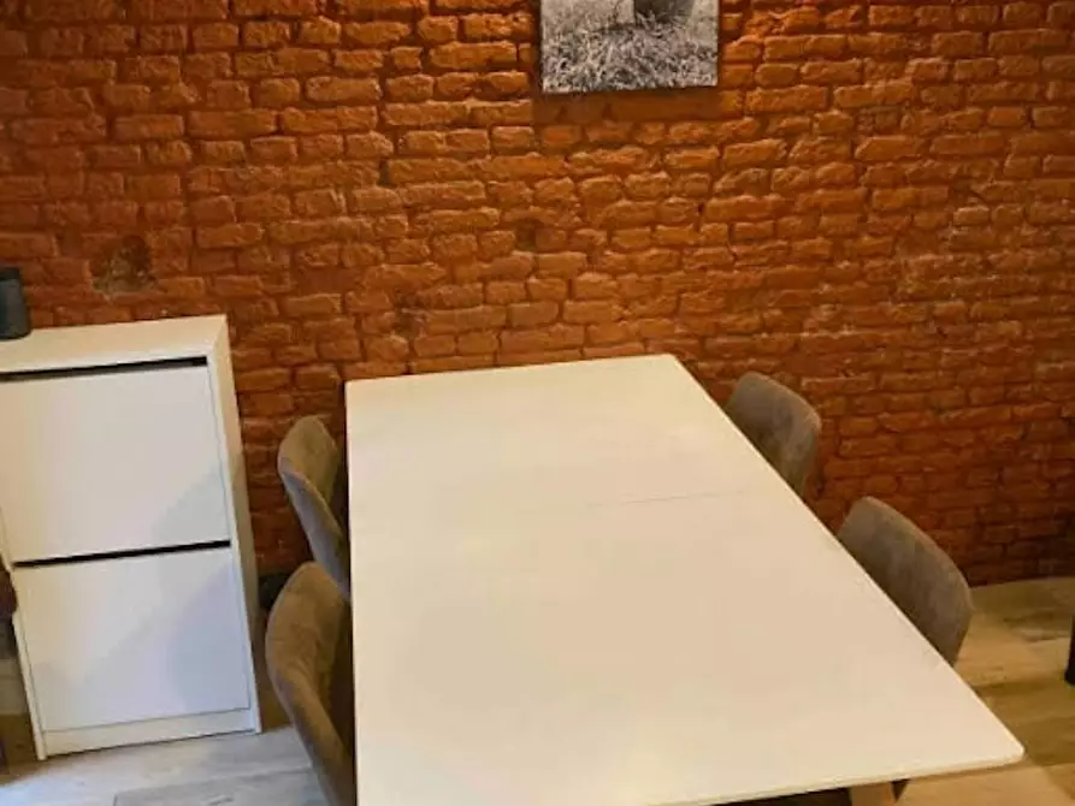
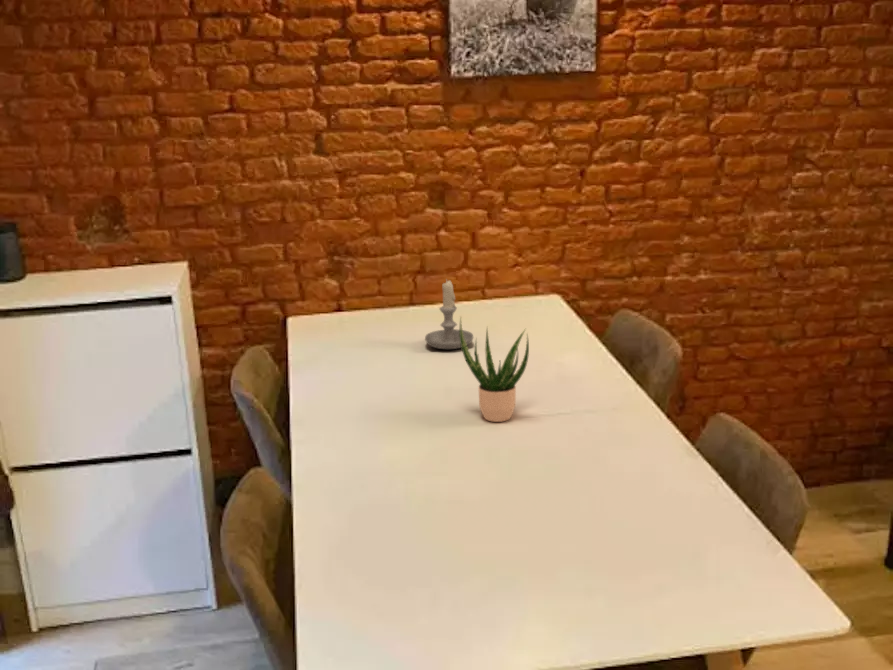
+ potted plant (494, 368)
+ candle (448, 312)
